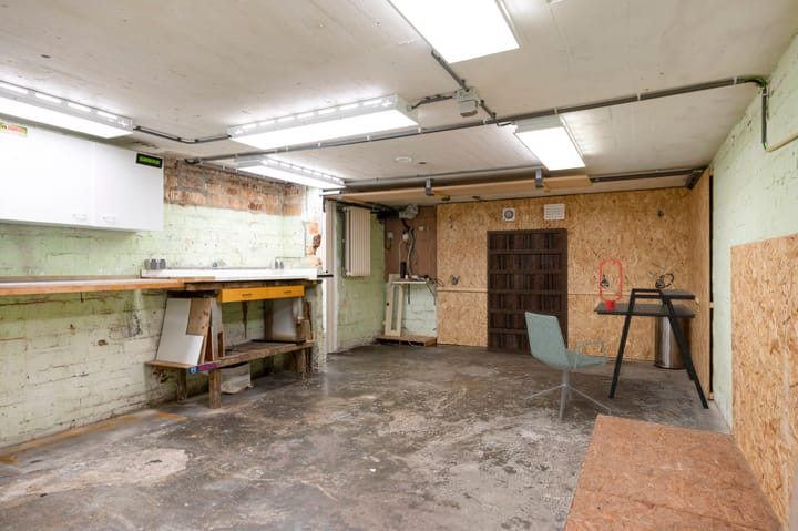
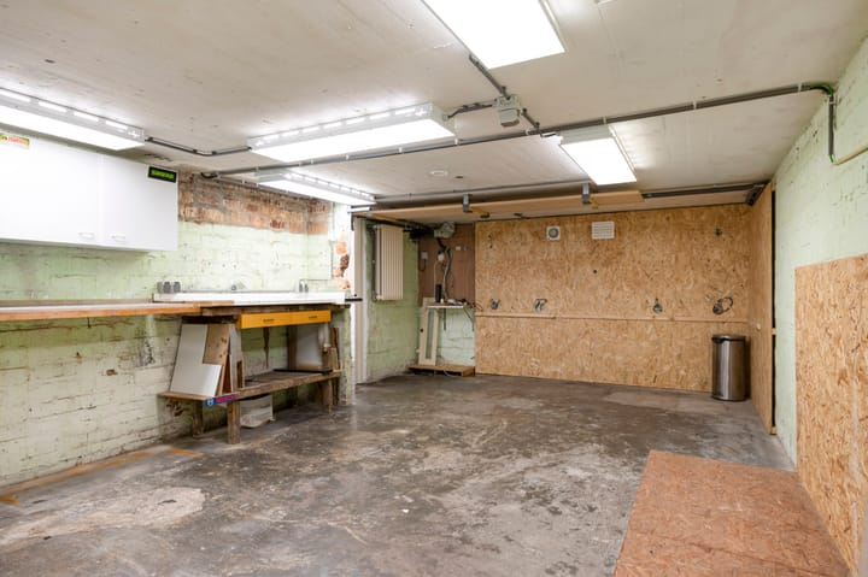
- desk (627, 333)
- office chair (564, 361)
- bookcase (526, 290)
- table lamp (610, 280)
